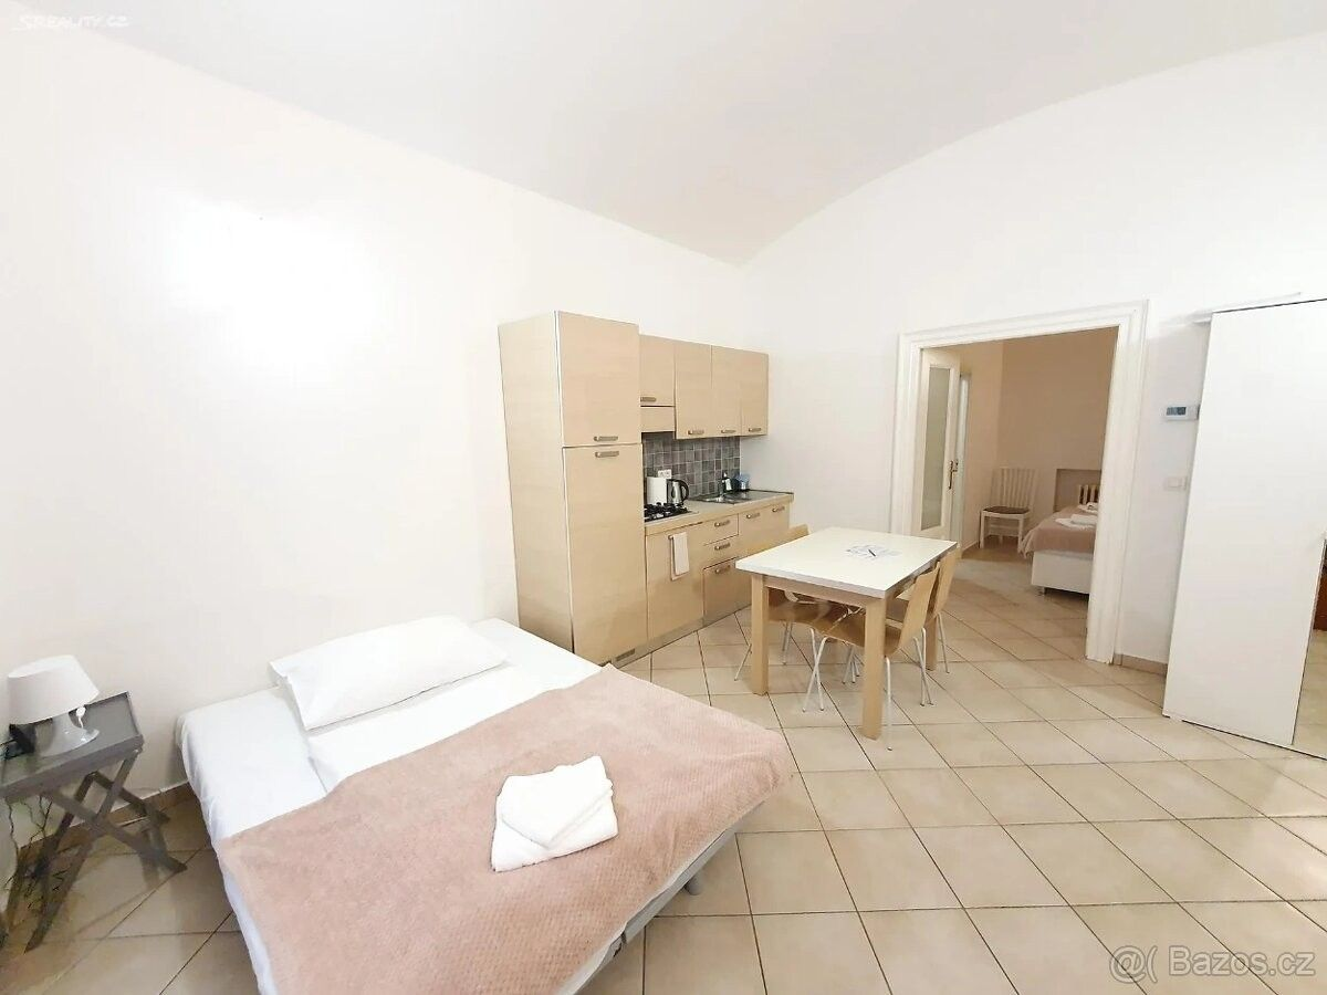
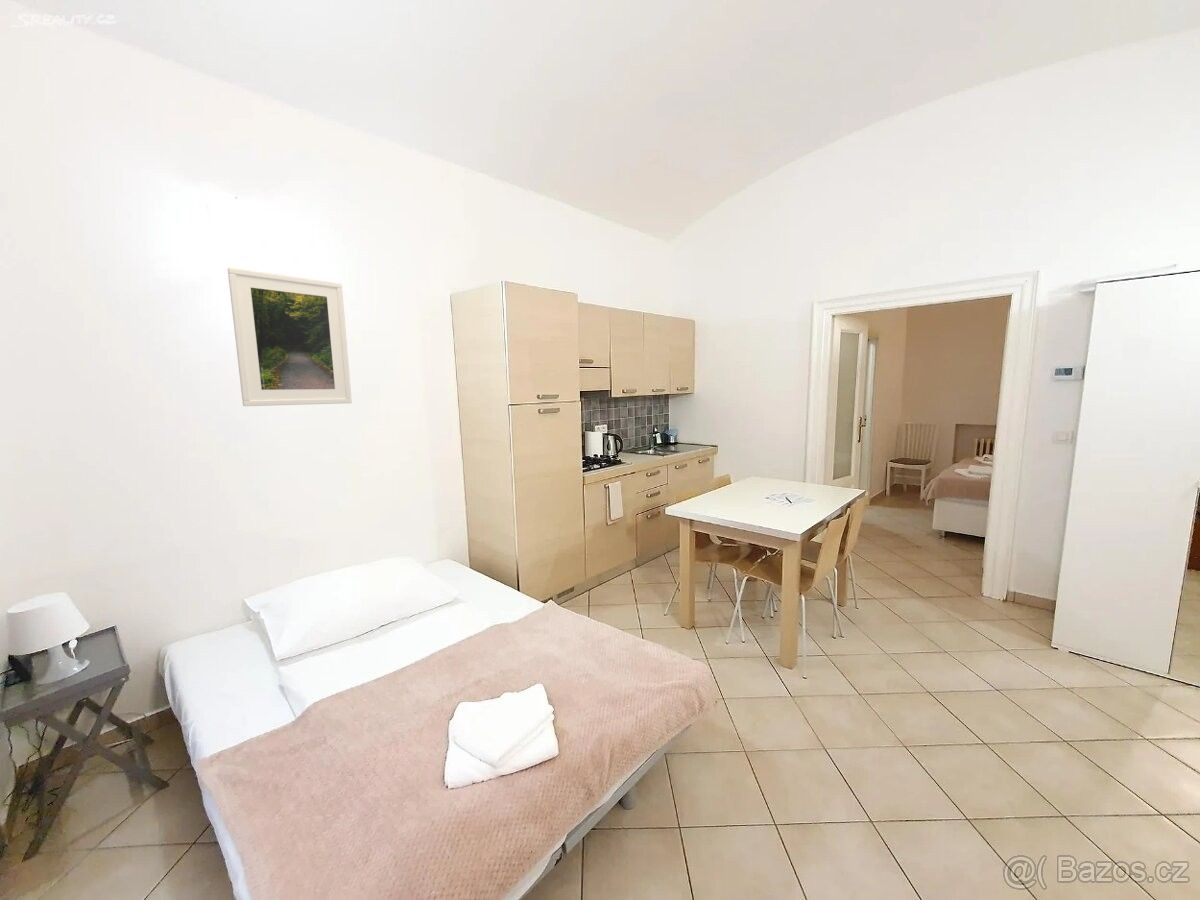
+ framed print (295, 341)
